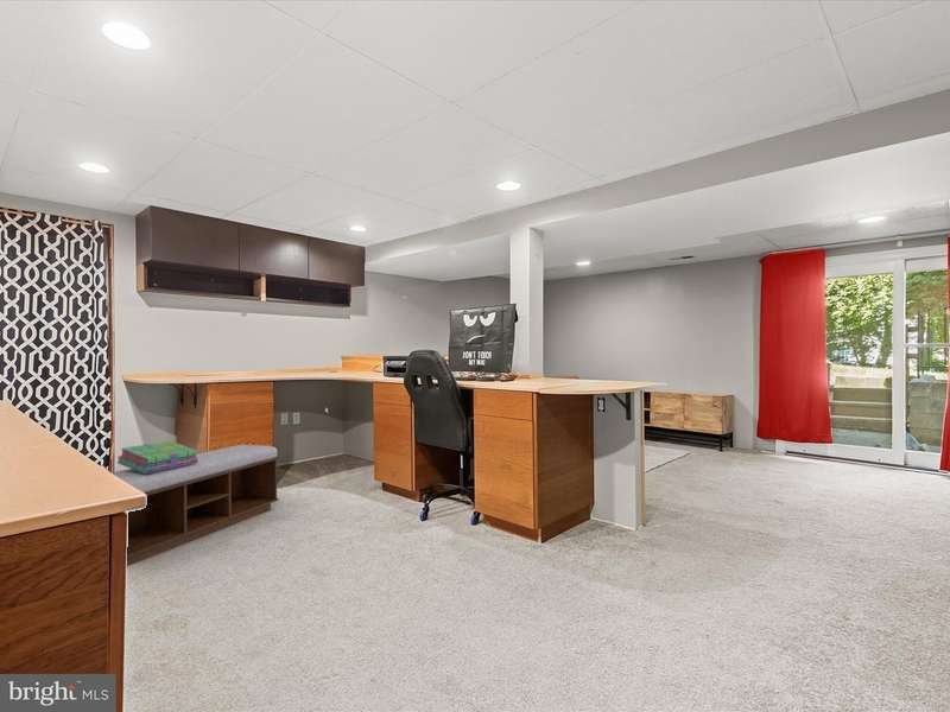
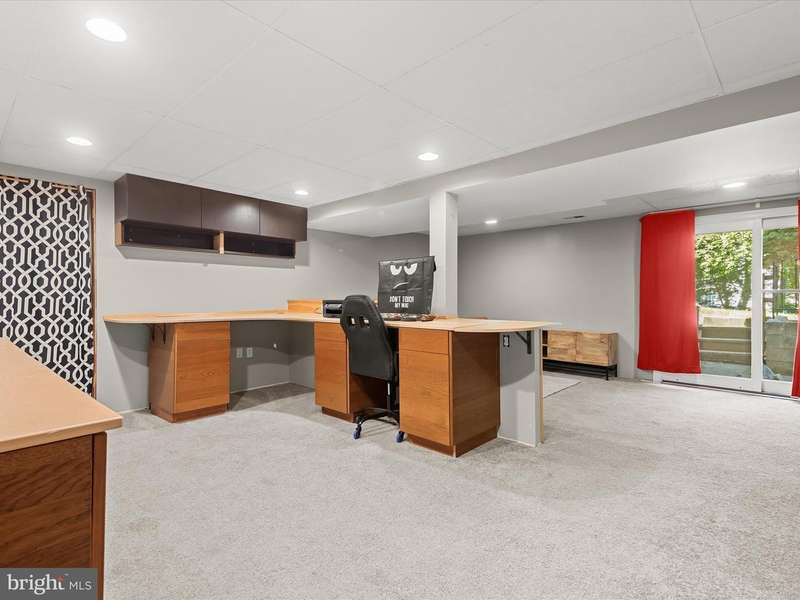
- bench (190, 495)
- stack of books (158, 459)
